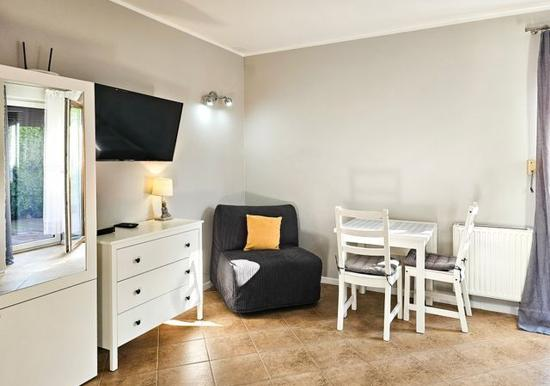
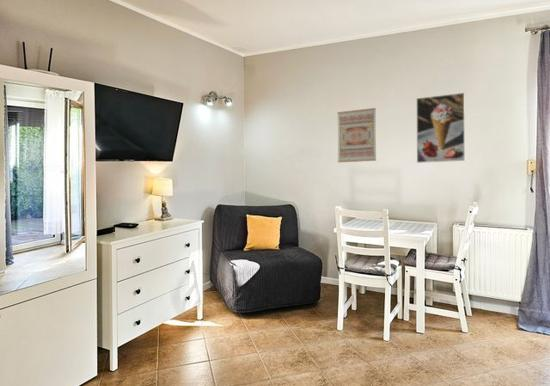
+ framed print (440, 128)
+ wall art (356, 135)
